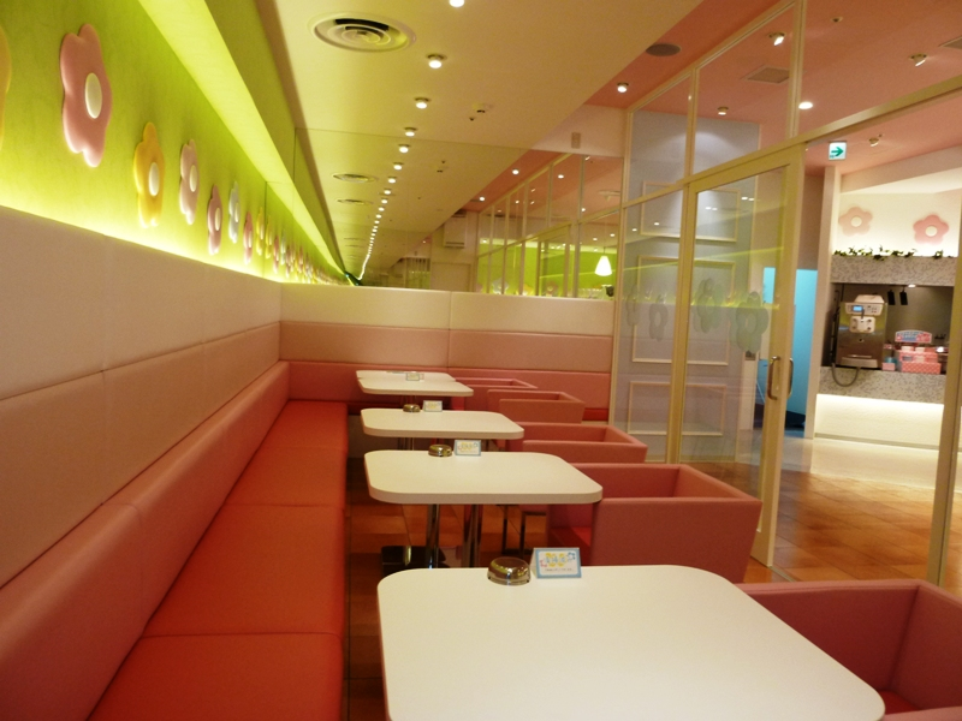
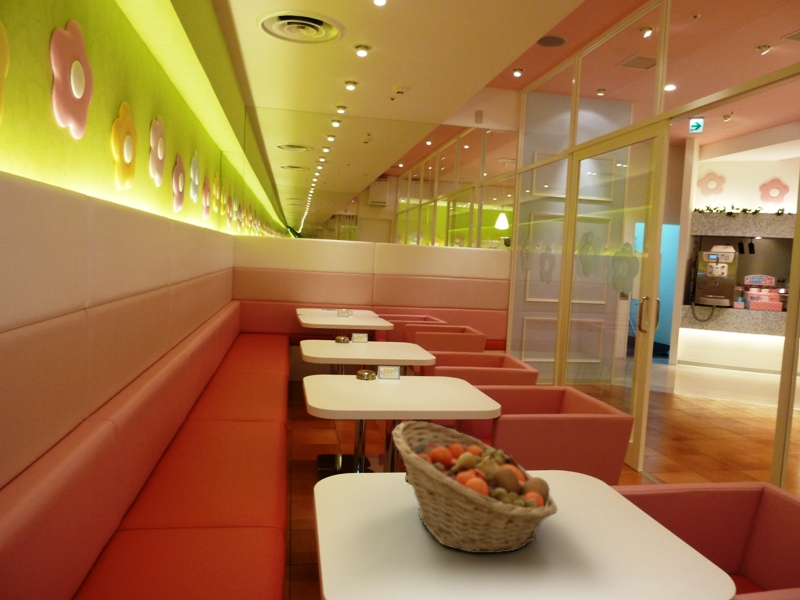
+ fruit basket (470, 478)
